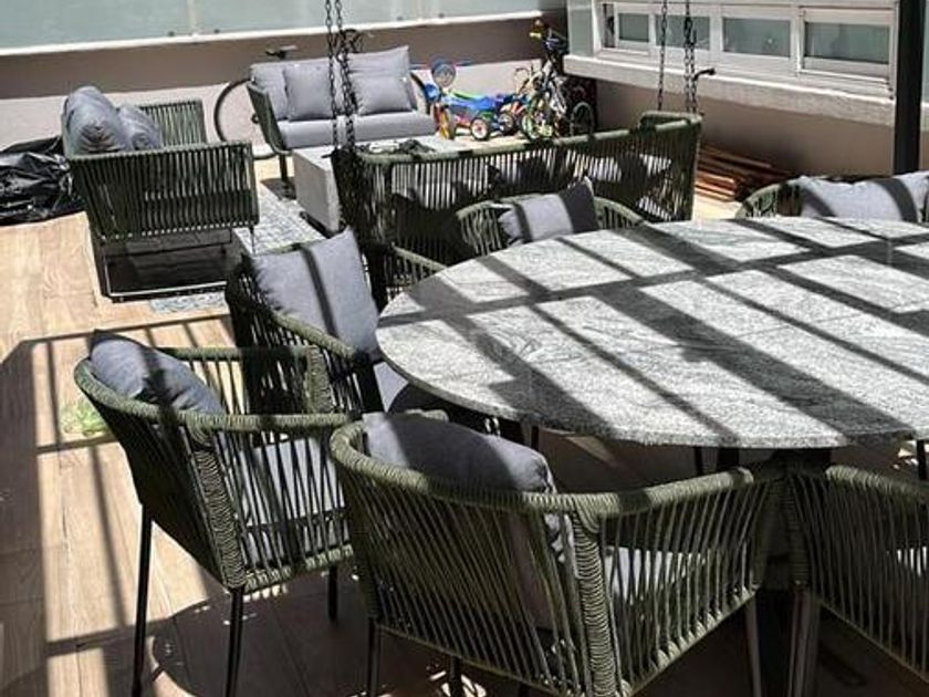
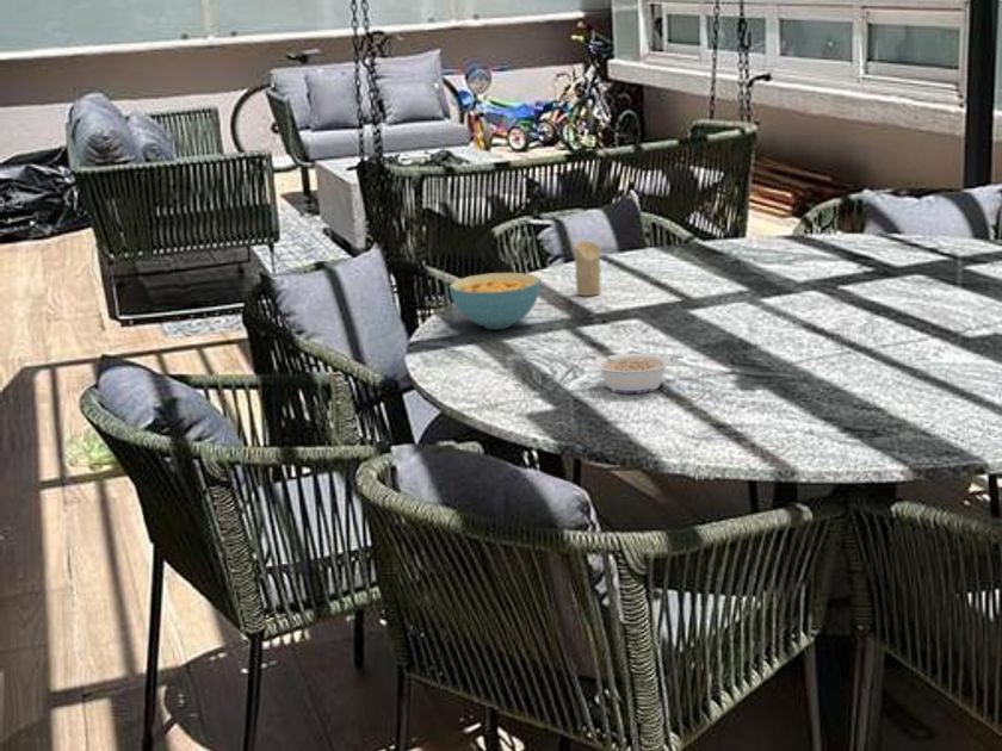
+ cereal bowl (496, 304)
+ candle (587, 268)
+ legume (629, 372)
